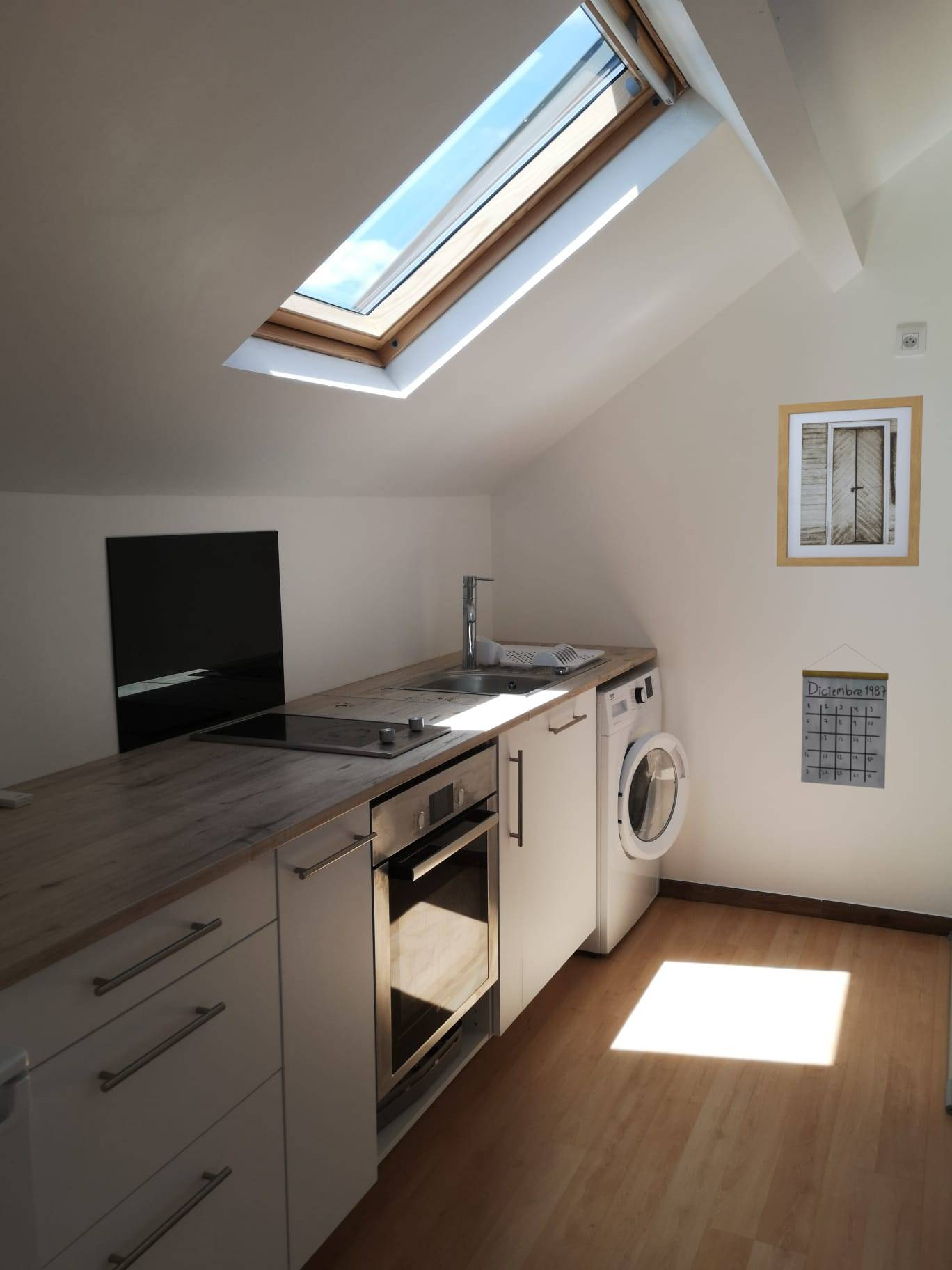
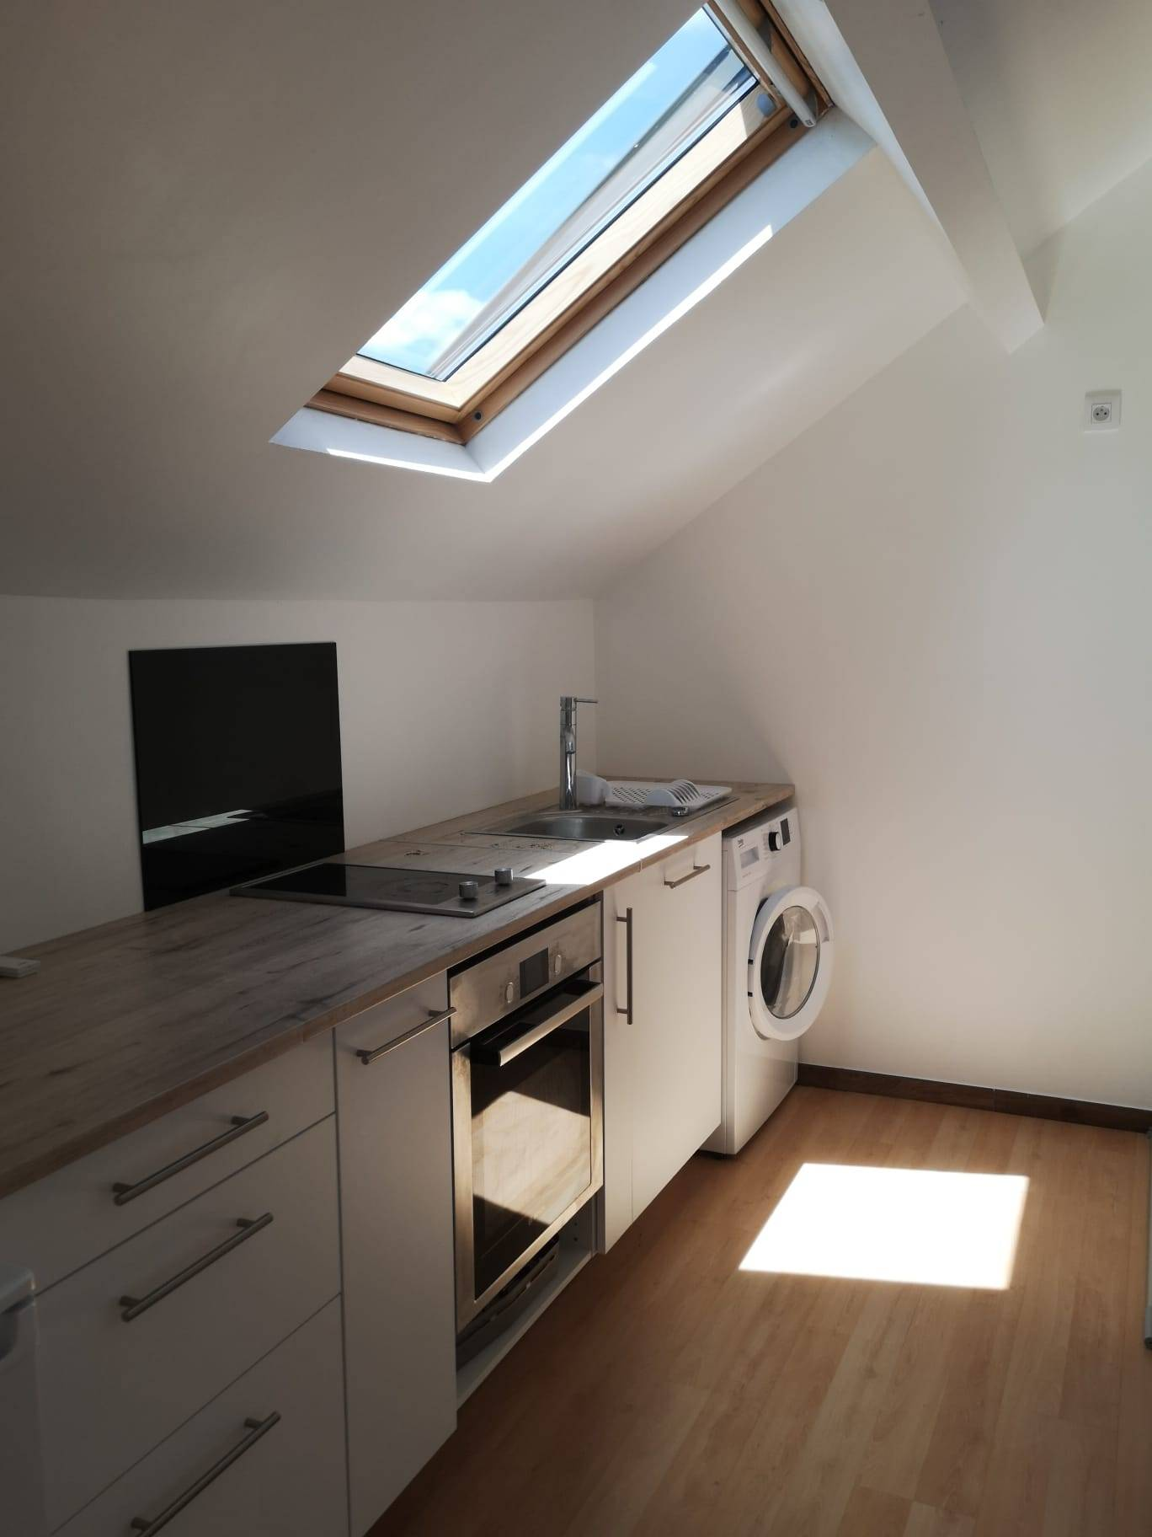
- wall art (847, 484)
- calendar (843, 715)
